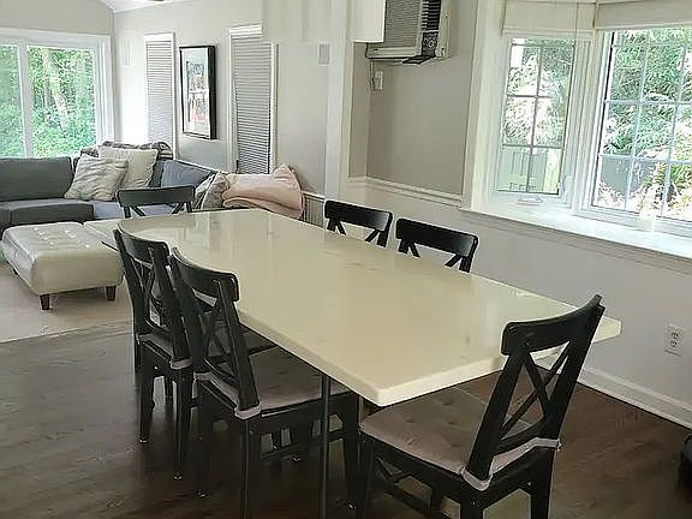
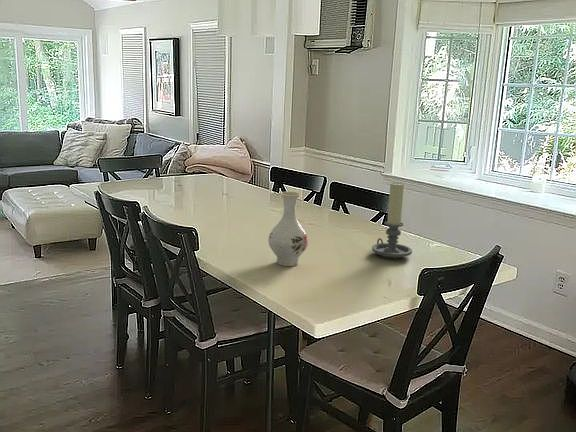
+ vase (288, 228)
+ candle holder (392, 217)
